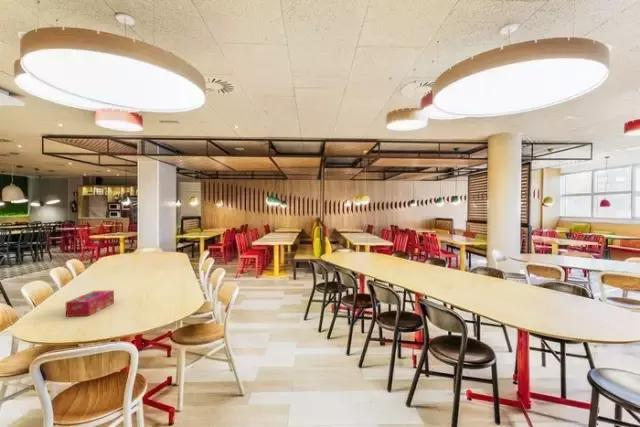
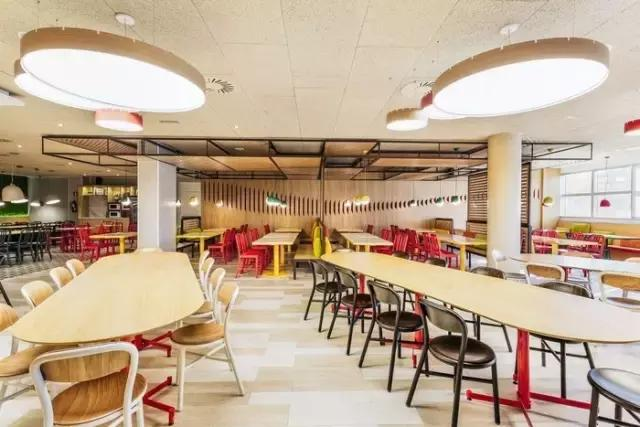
- tissue box (91, 302)
